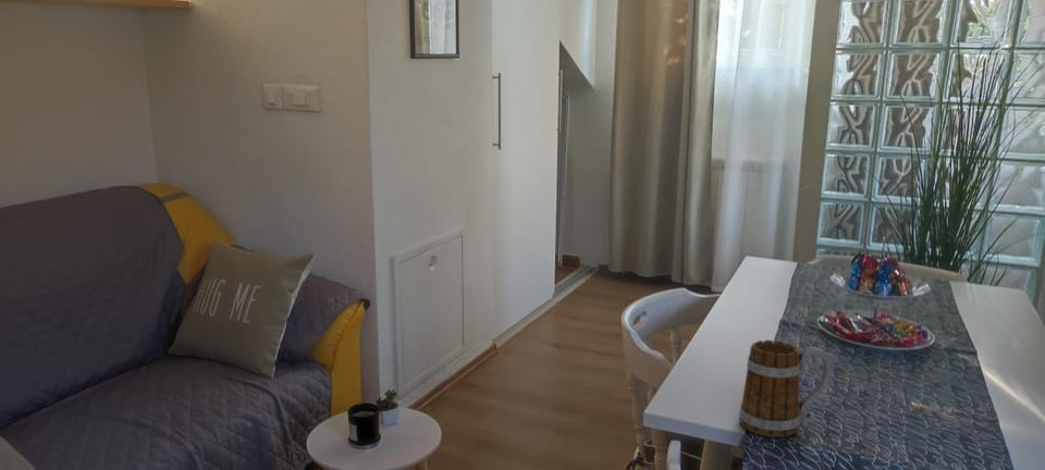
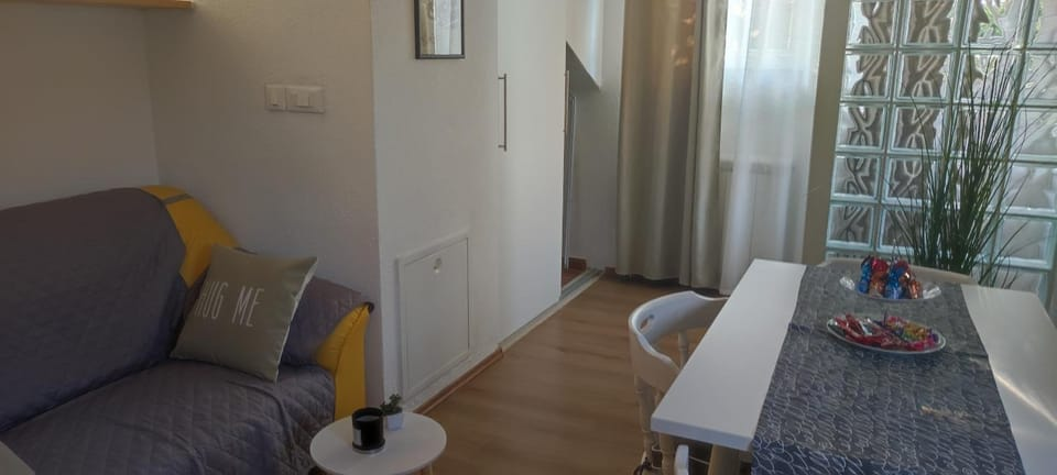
- mug (785, 386)
